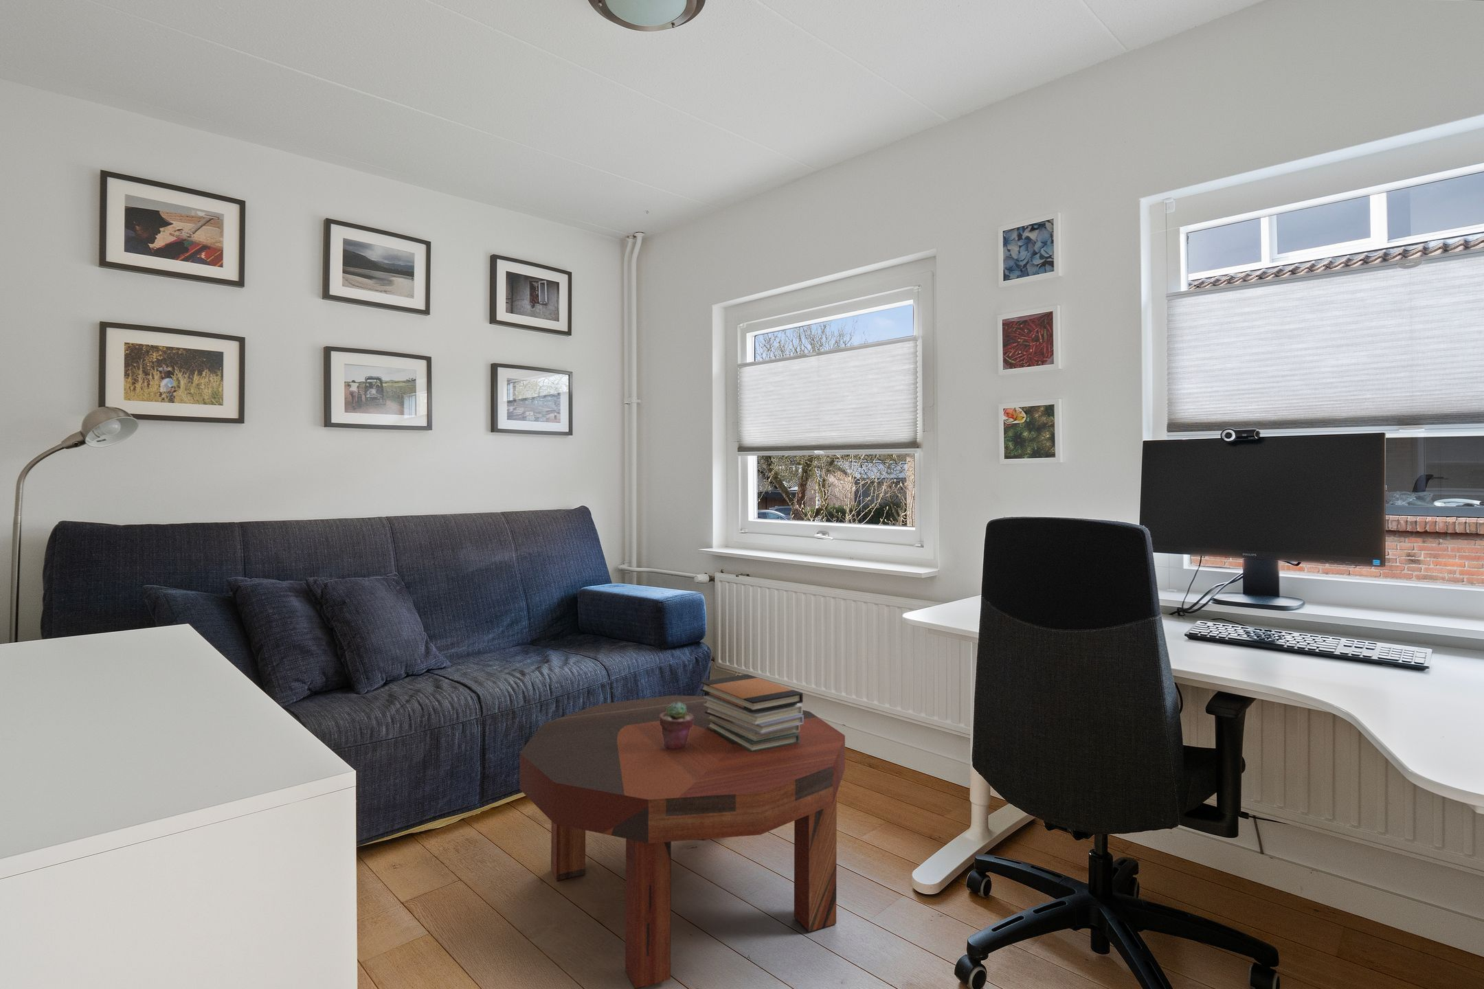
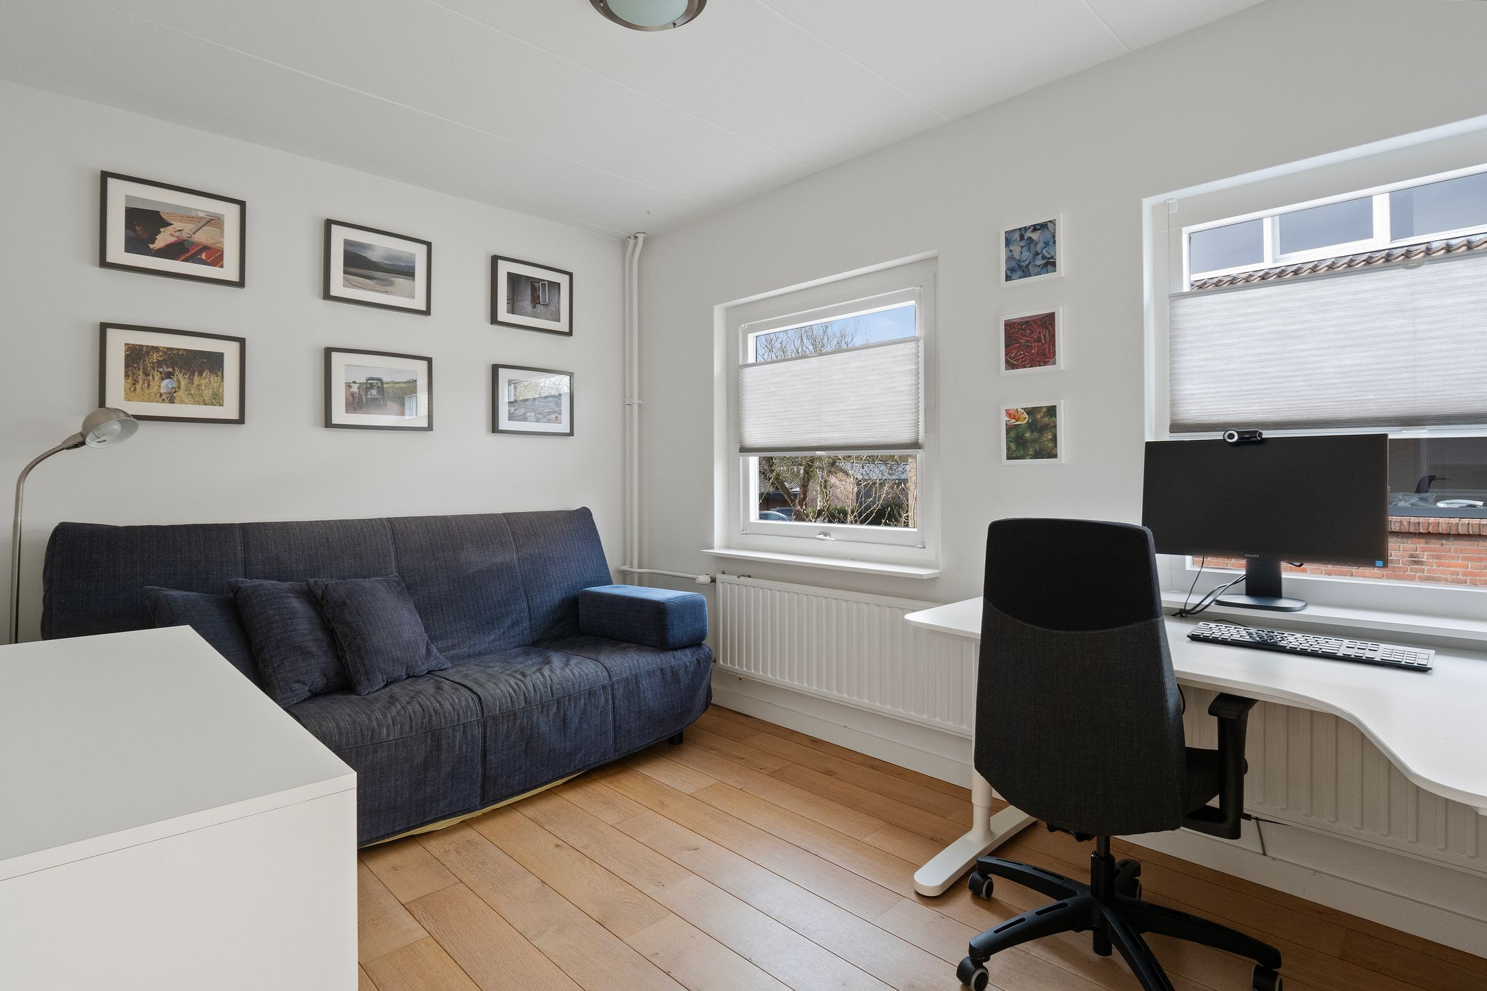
- book stack (751, 710)
- coffee table (687, 817)
- potted succulent (676, 724)
